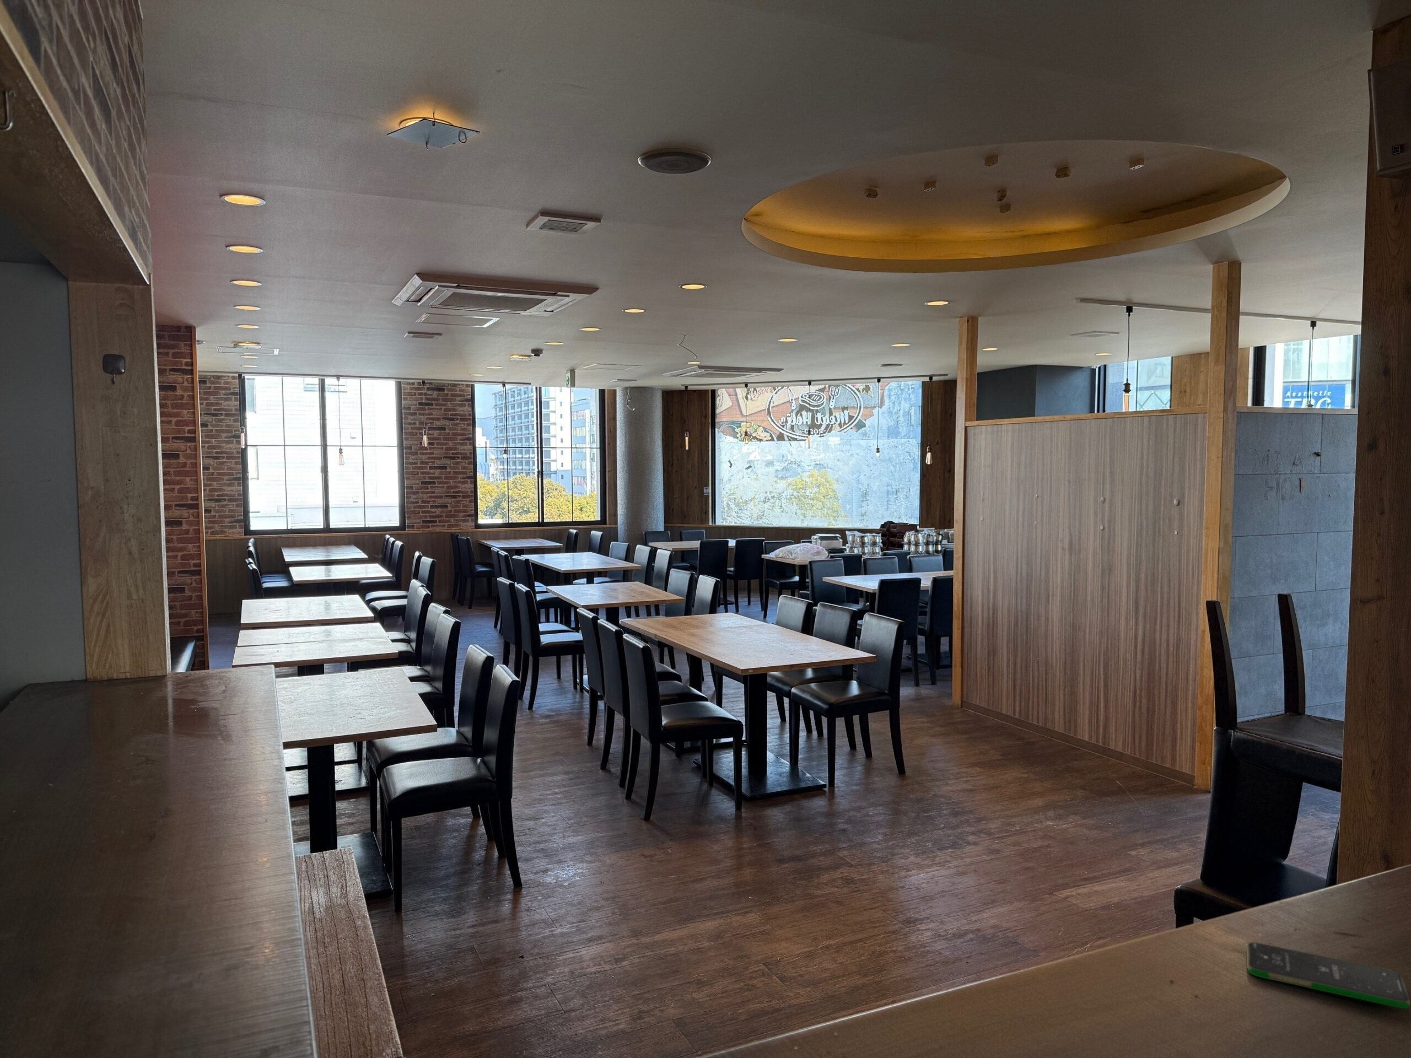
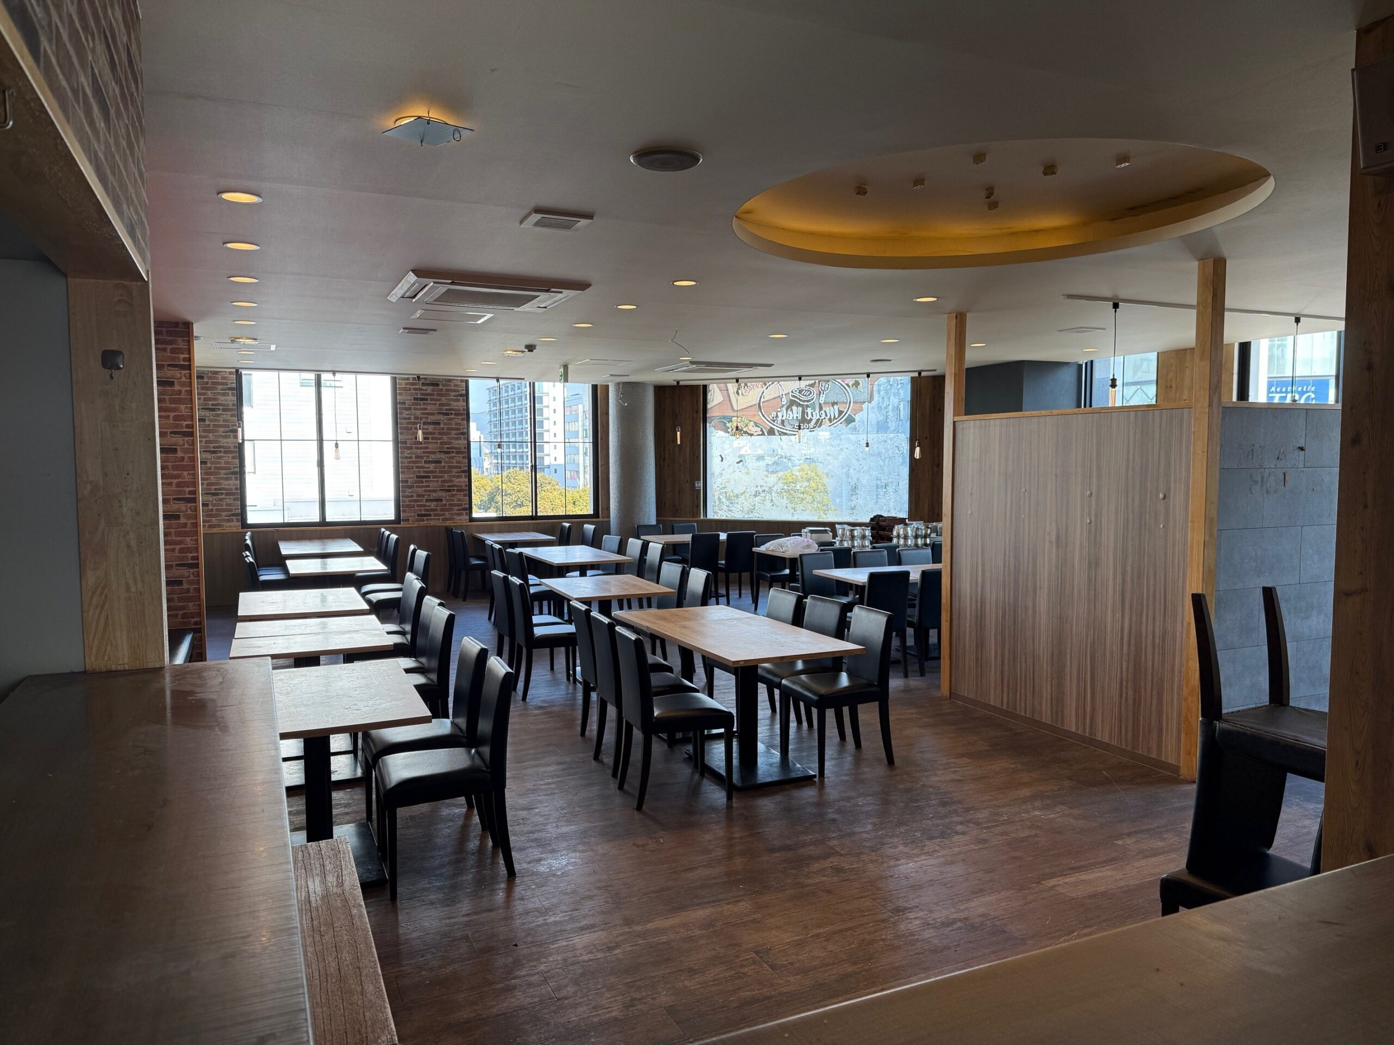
- smartphone (1323, 974)
